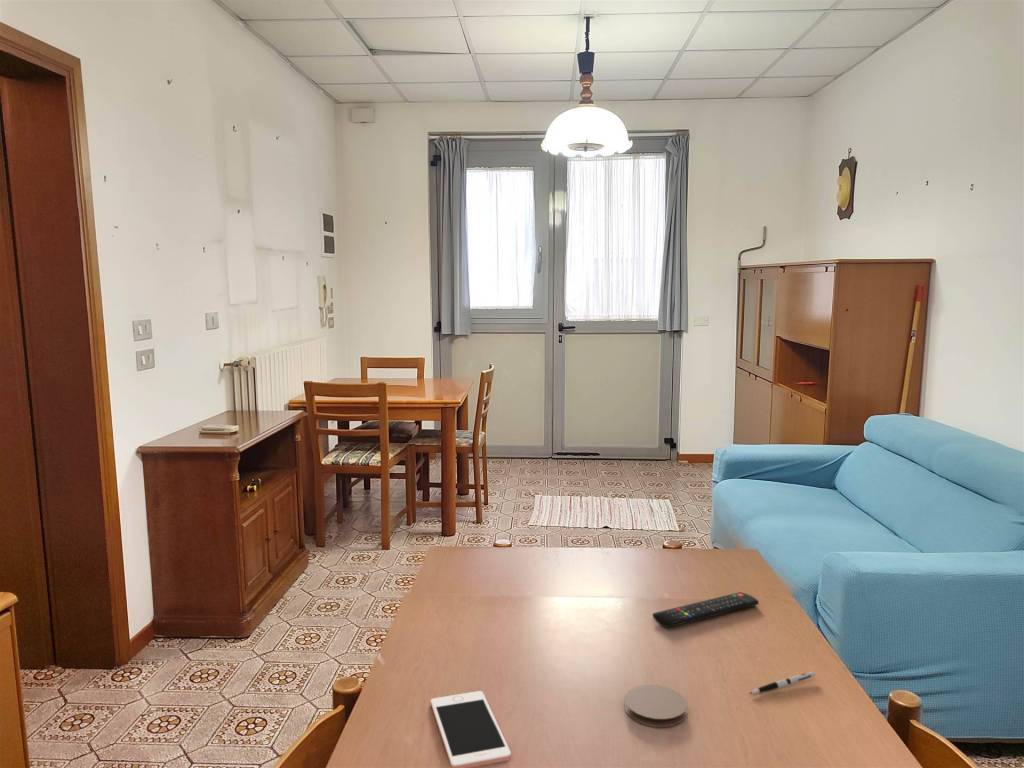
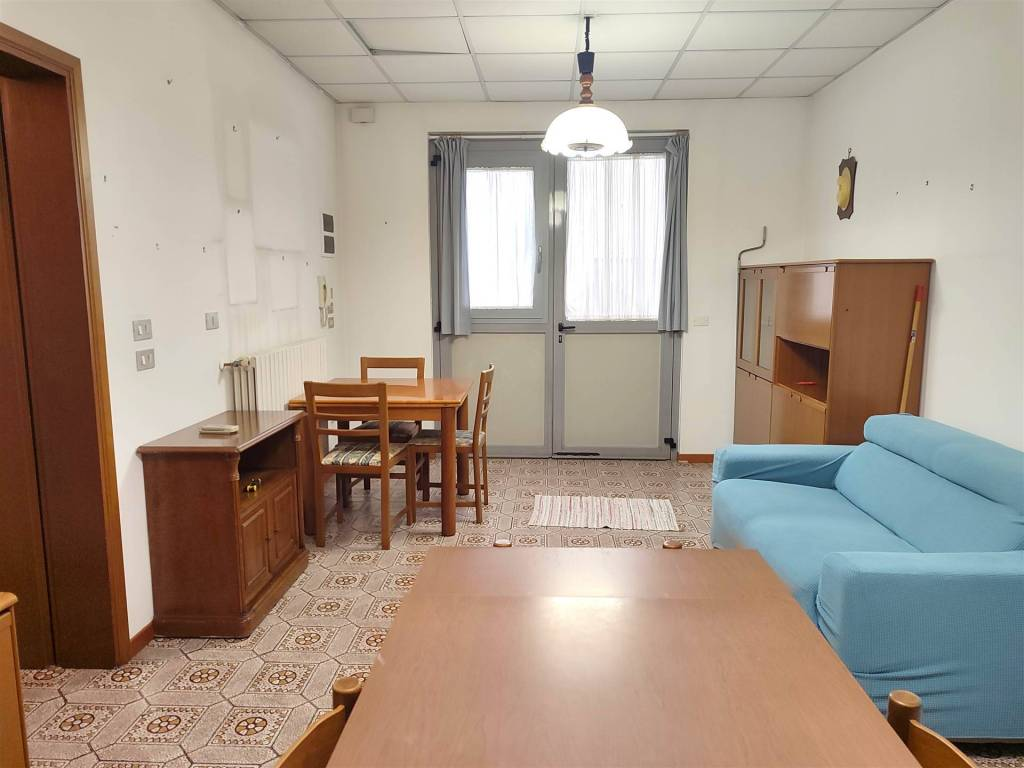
- coaster (655, 705)
- cell phone (468, 727)
- pen (782, 683)
- remote control (707, 609)
